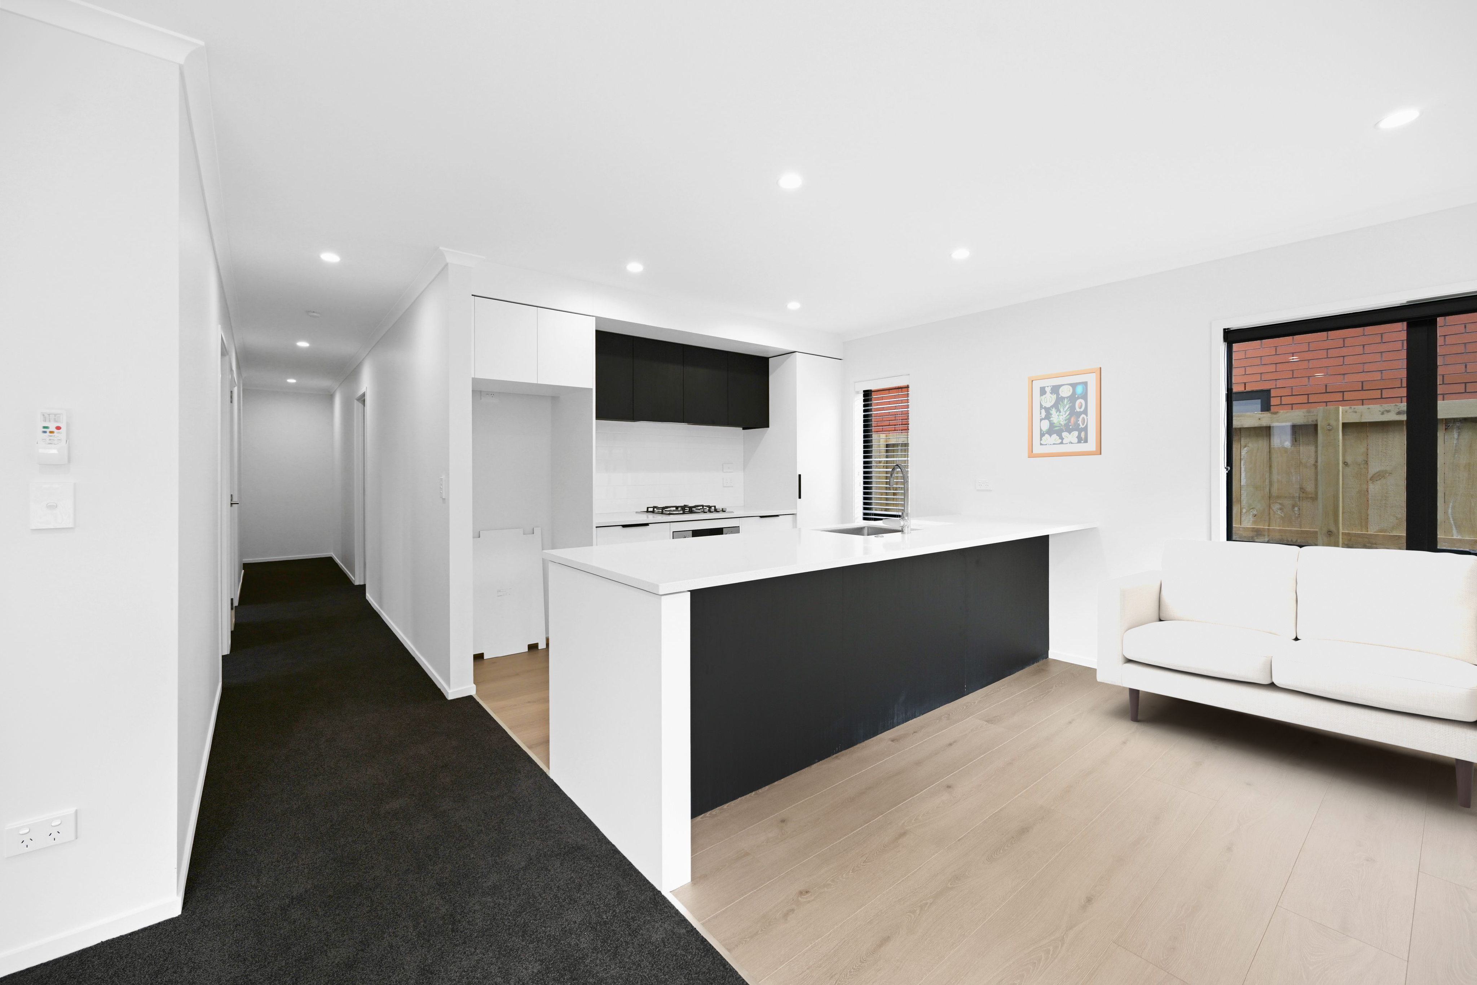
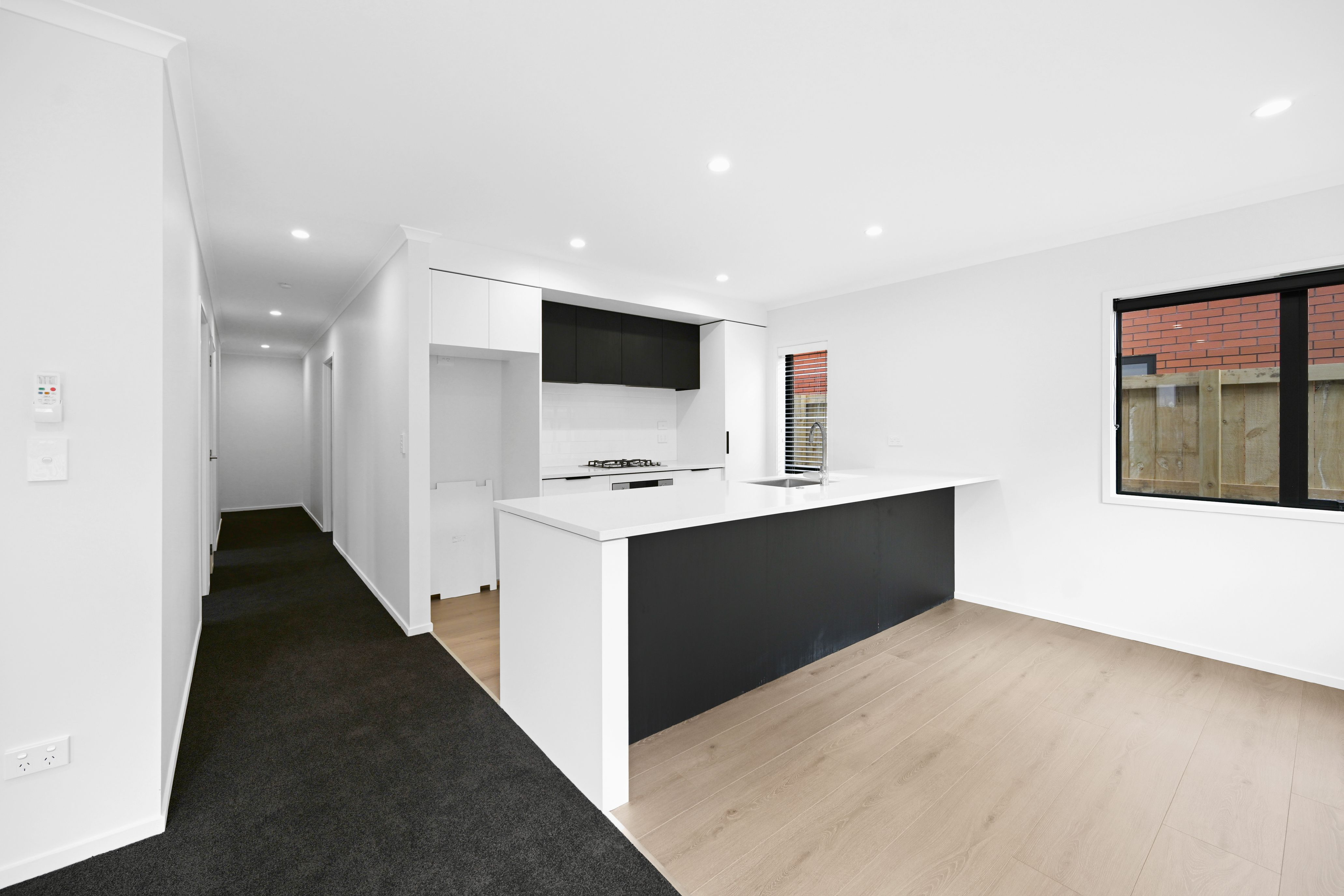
- wall art (1063, 414)
- sofa (1290, 644)
